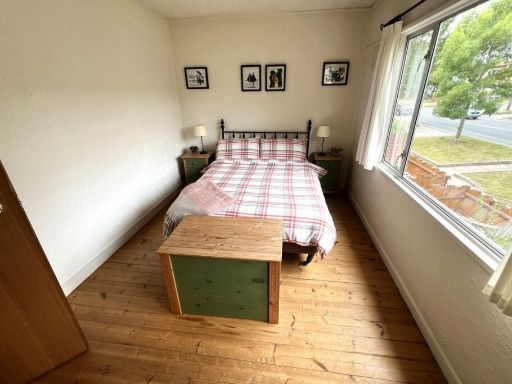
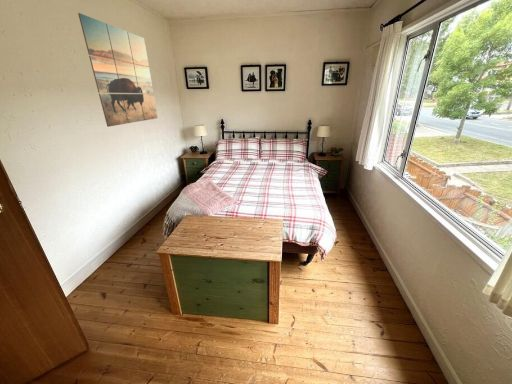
+ wall art (127, 78)
